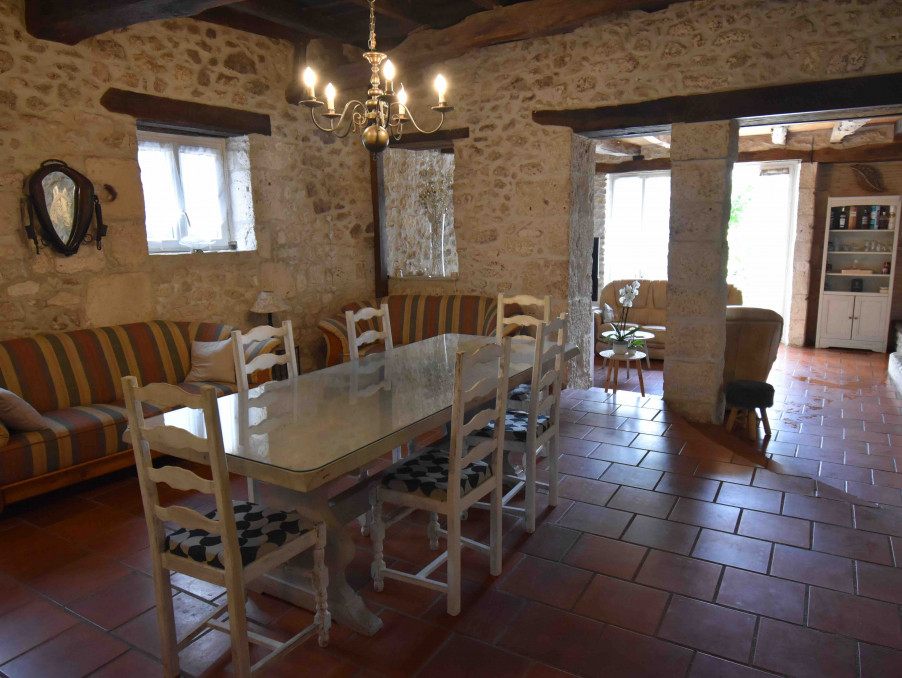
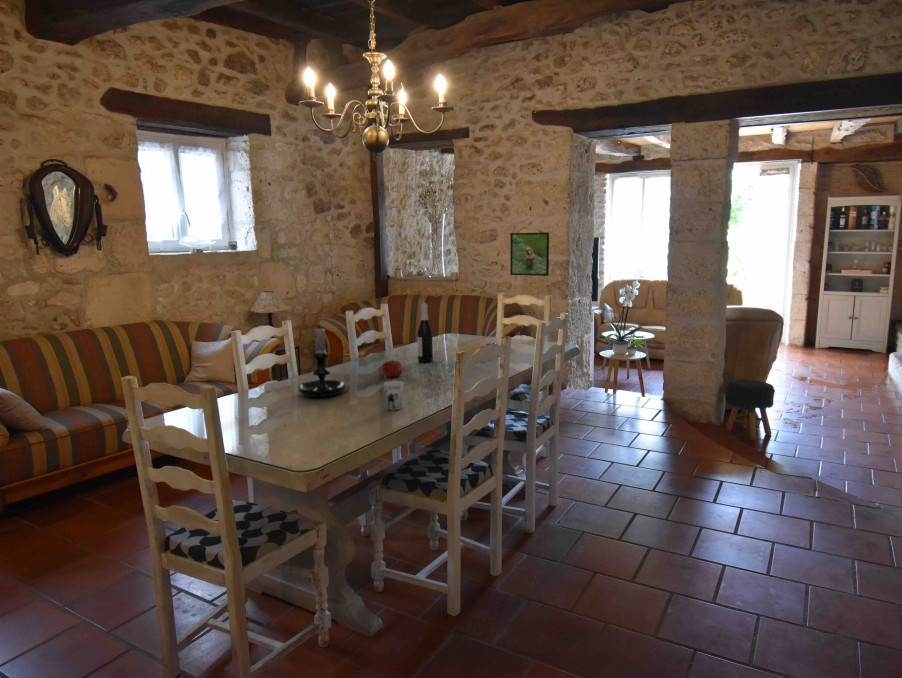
+ wine bottle (424, 332)
+ cup (394, 395)
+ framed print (529, 254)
+ candle holder (319, 358)
+ fruit (392, 367)
